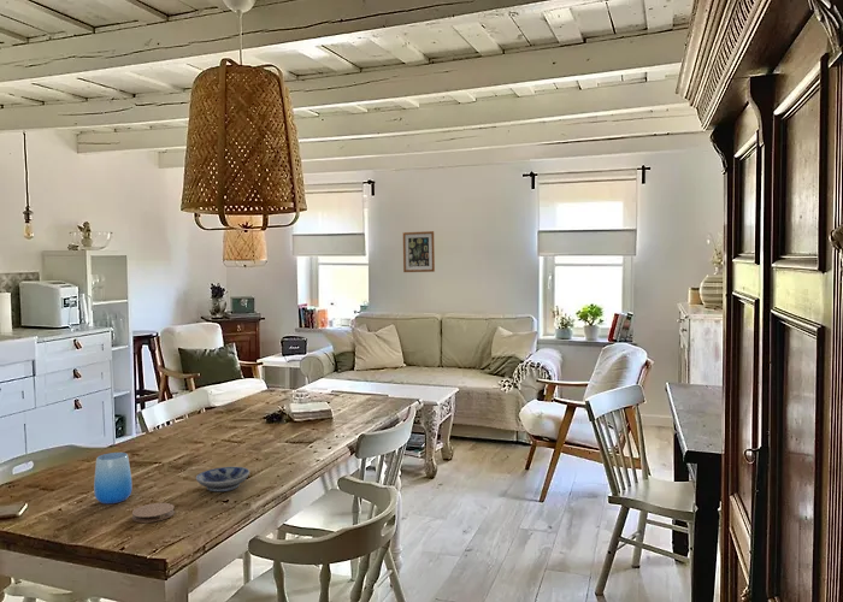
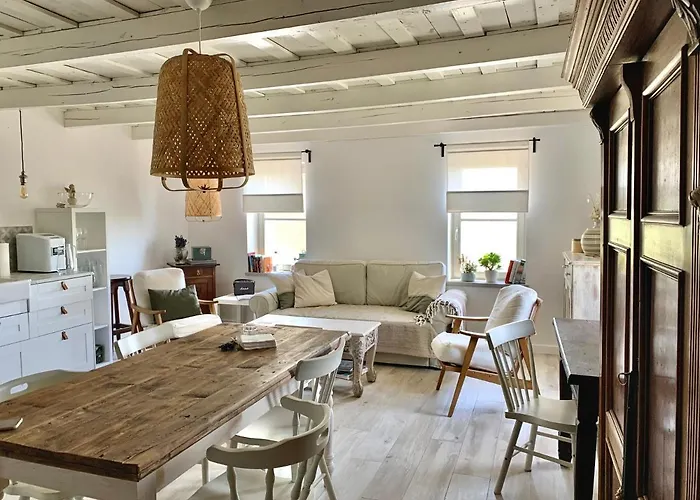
- coaster (153, 512)
- bowl (223, 479)
- cup (112, 477)
- wall art (418, 252)
